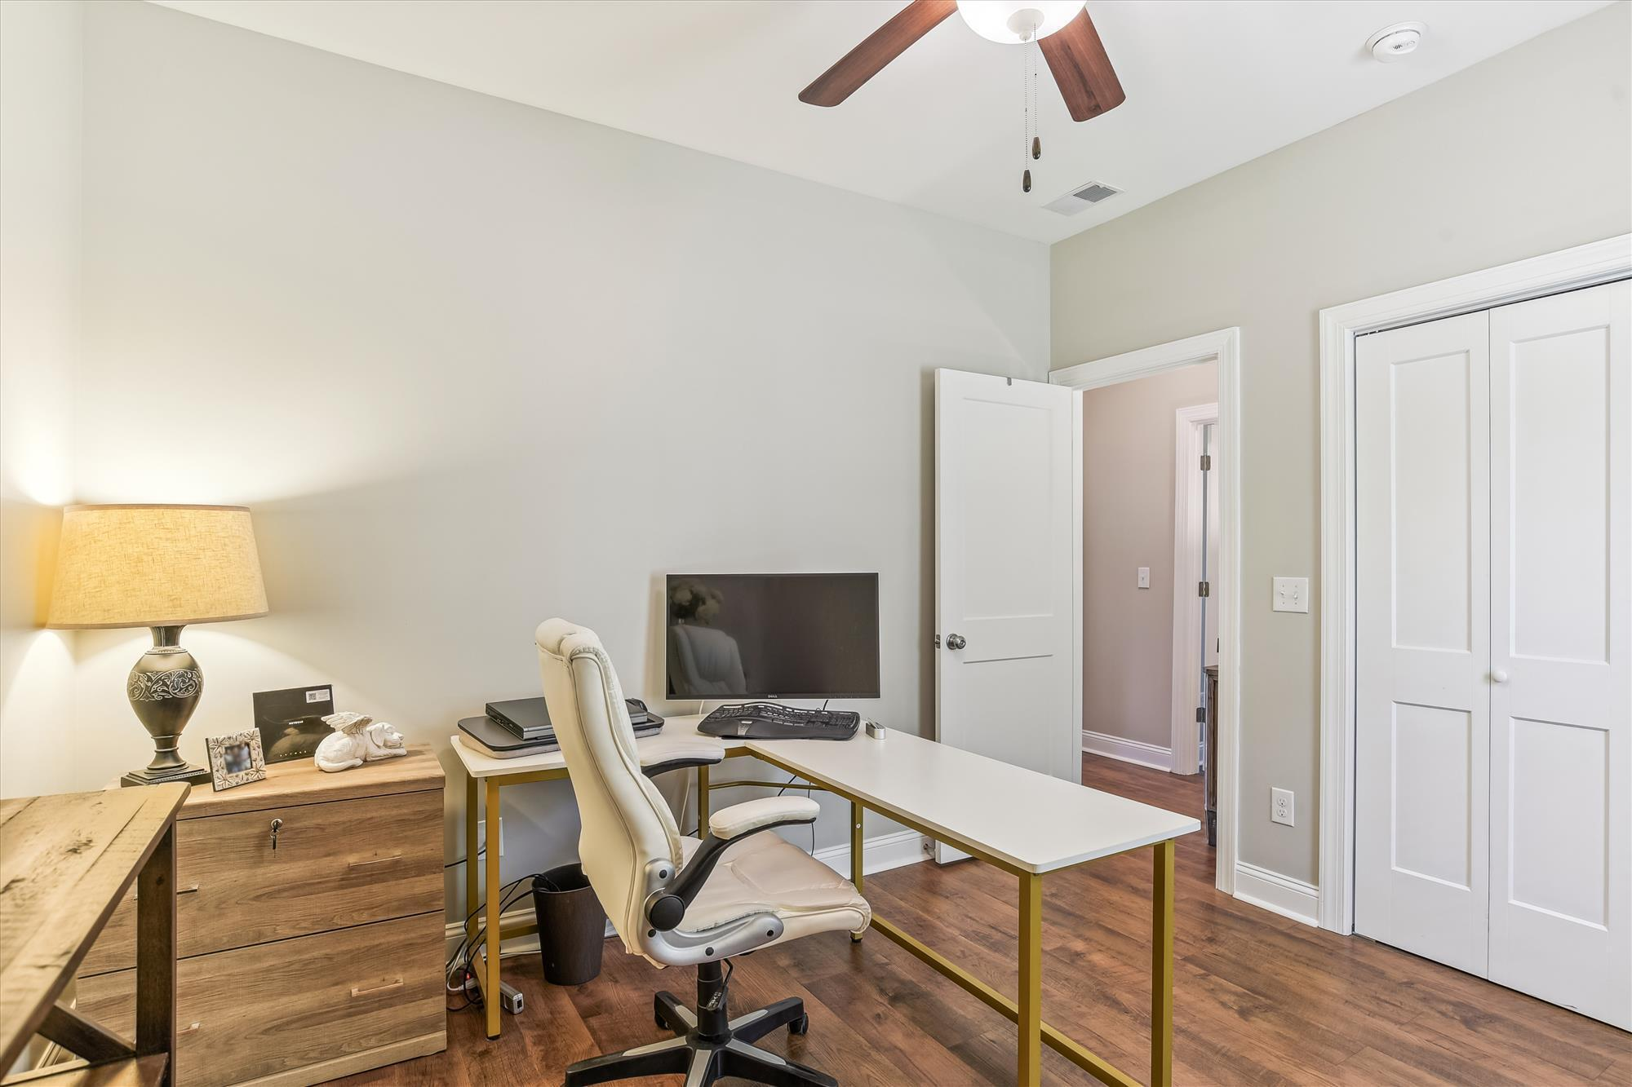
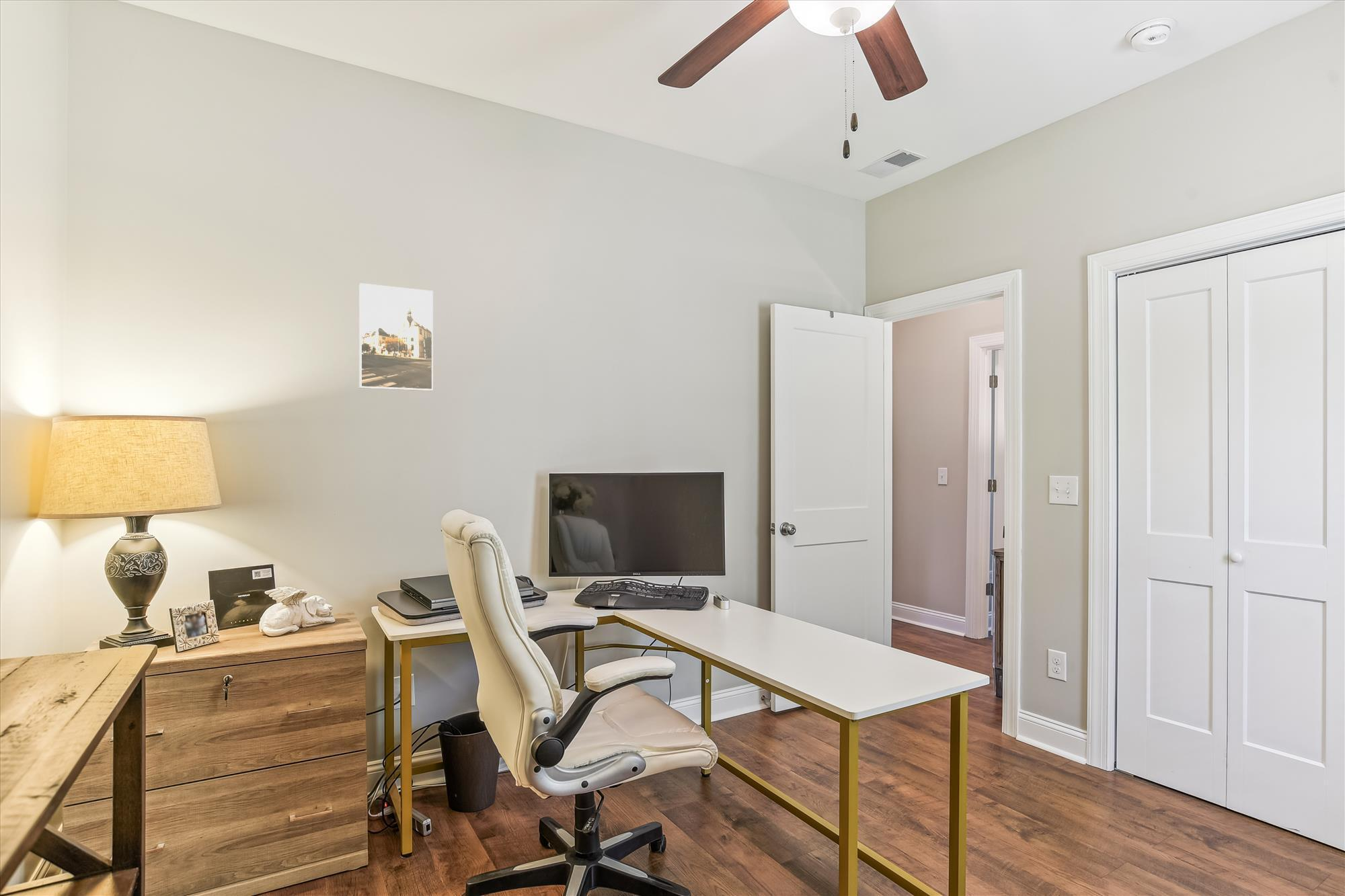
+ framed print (397, 338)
